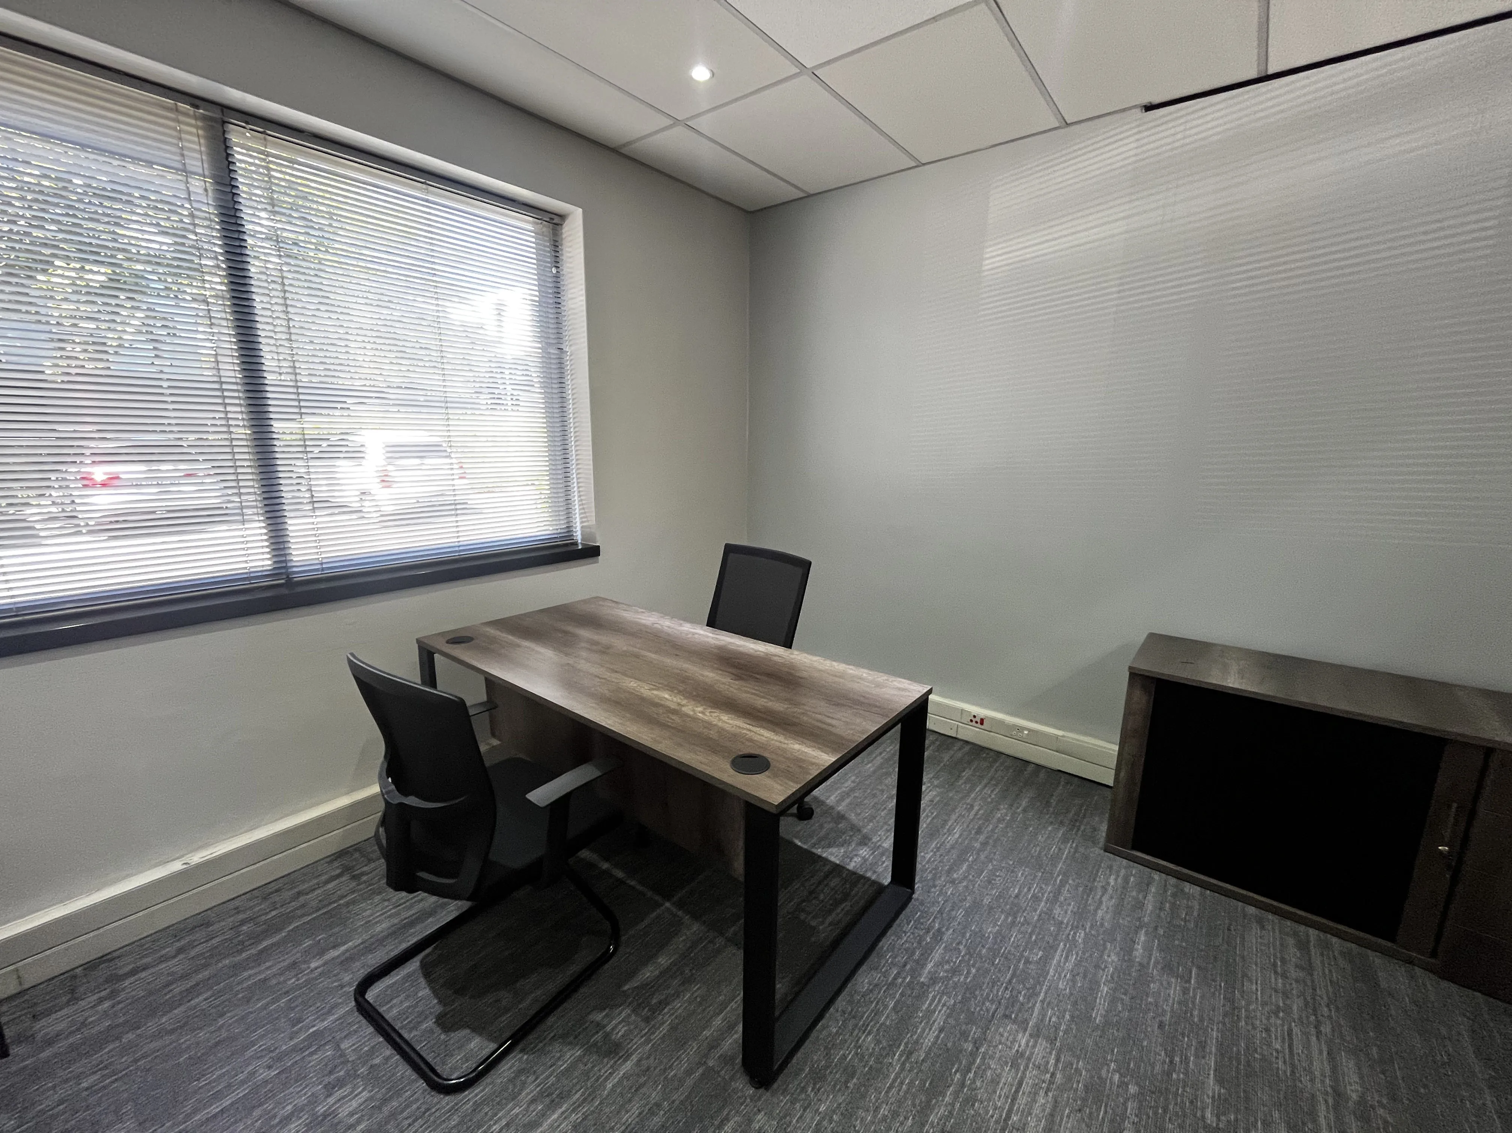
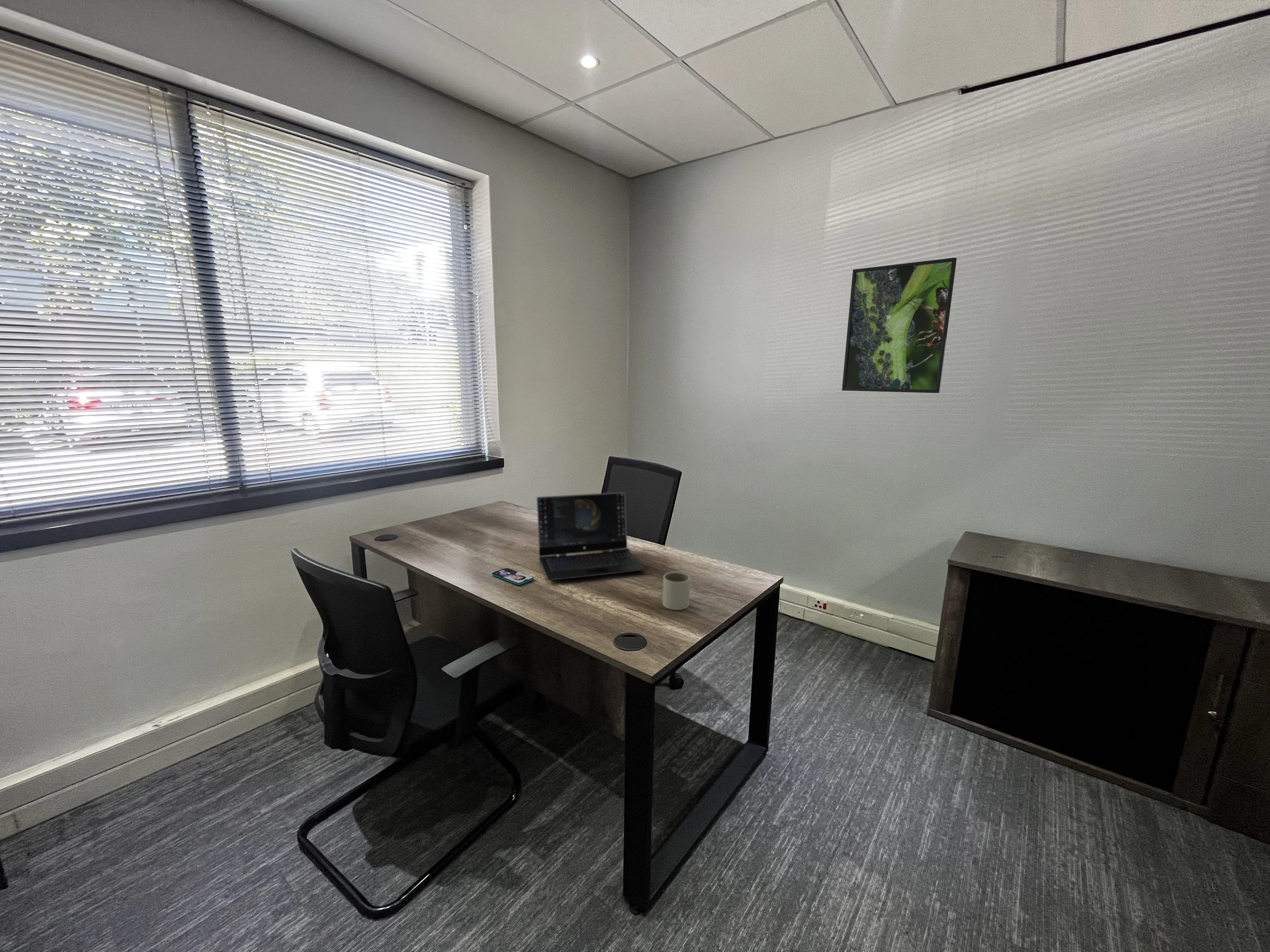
+ mug (679, 588)
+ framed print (895, 329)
+ smartphone (512, 576)
+ laptop (590, 534)
